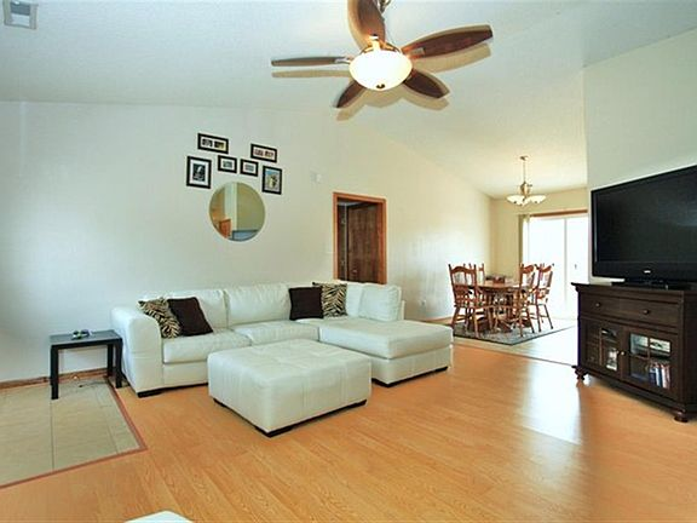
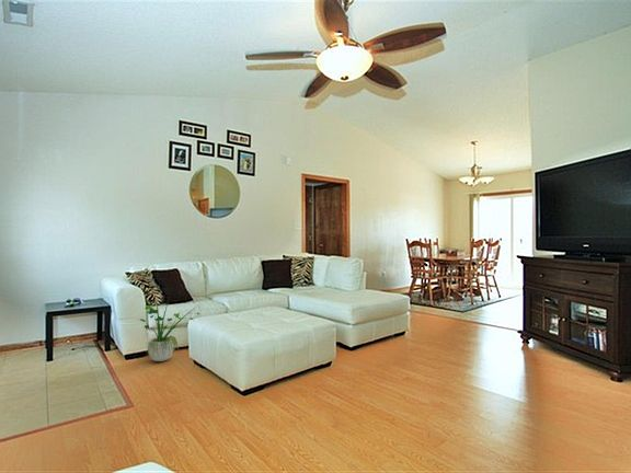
+ potted plant (170, 323)
